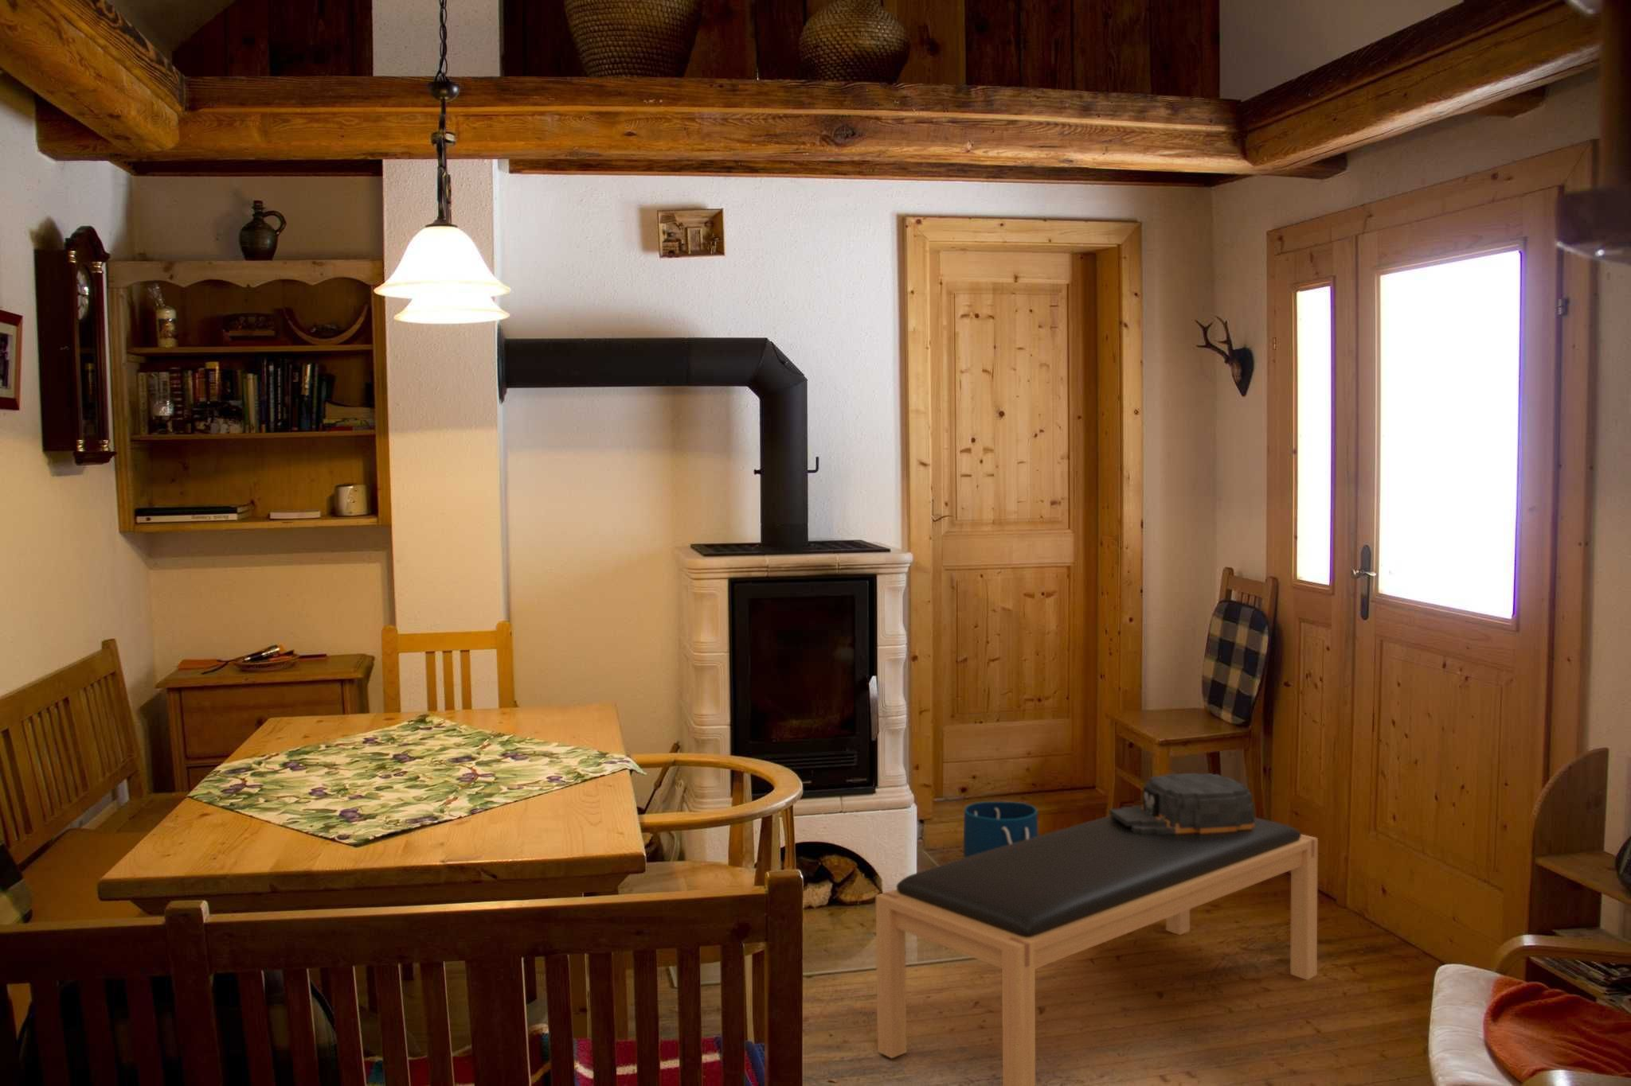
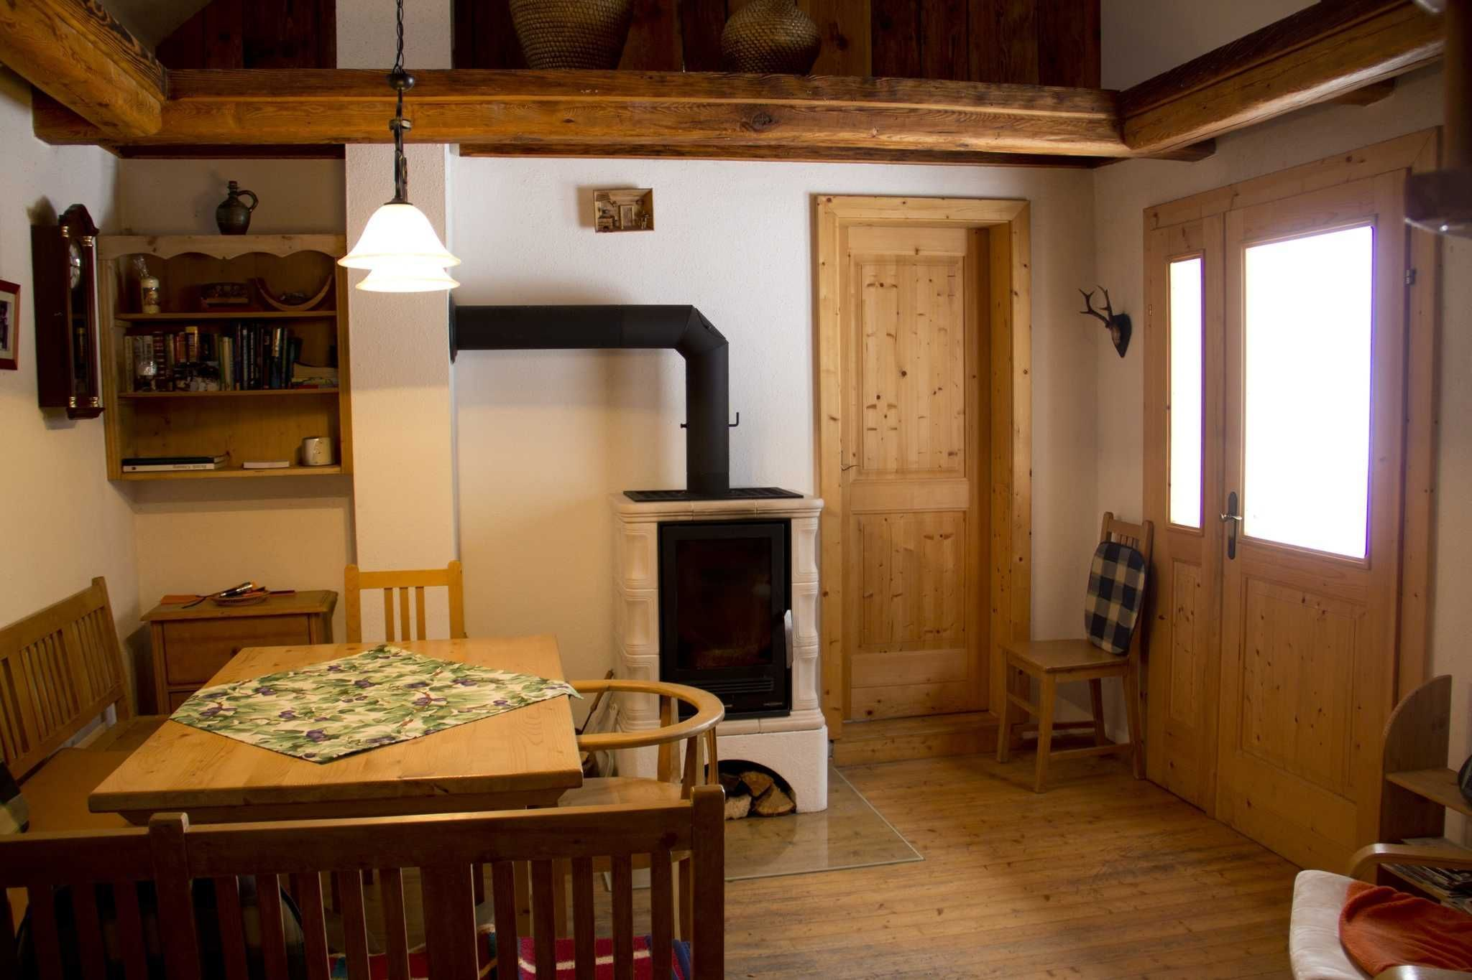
- hat (1180, 802)
- bench (1111, 928)
- bucket (1002, 842)
